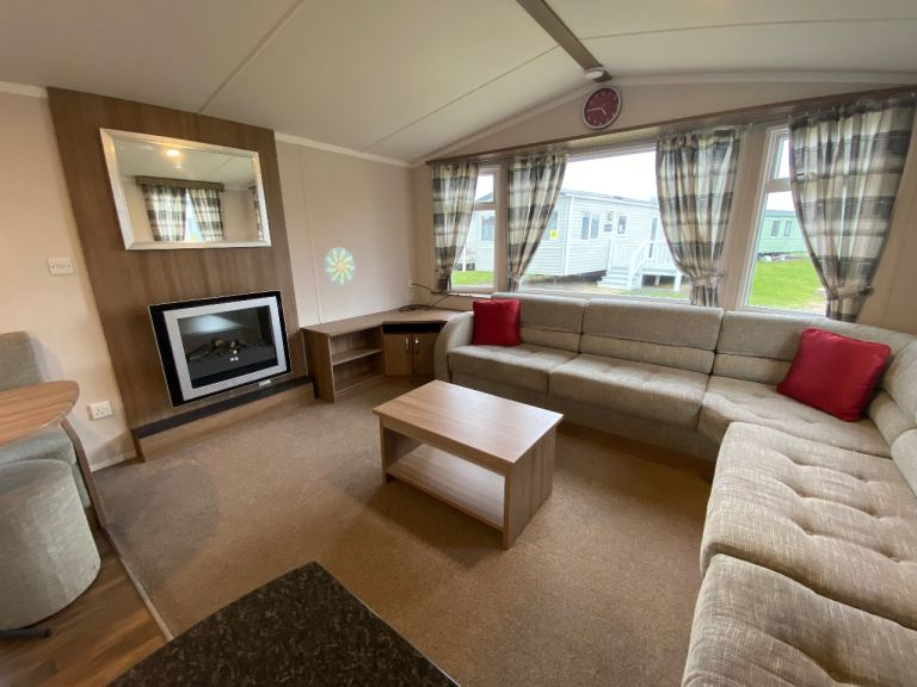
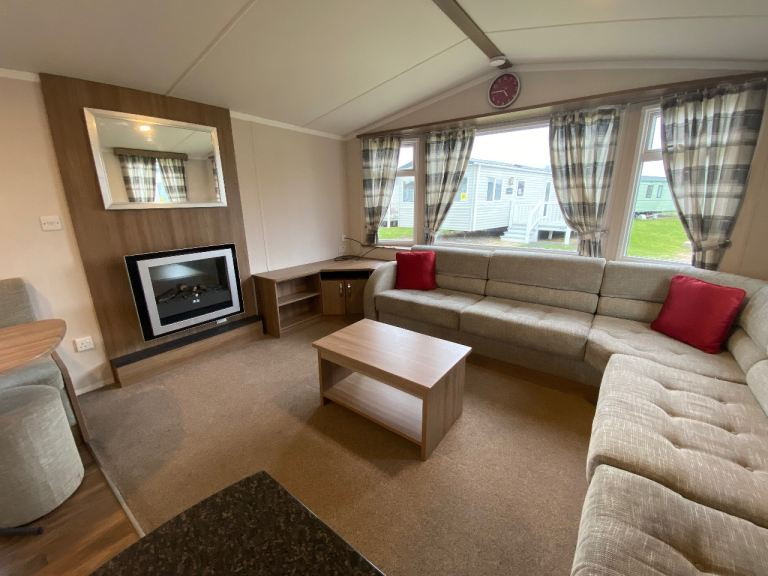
- decorative plate (340, 266)
